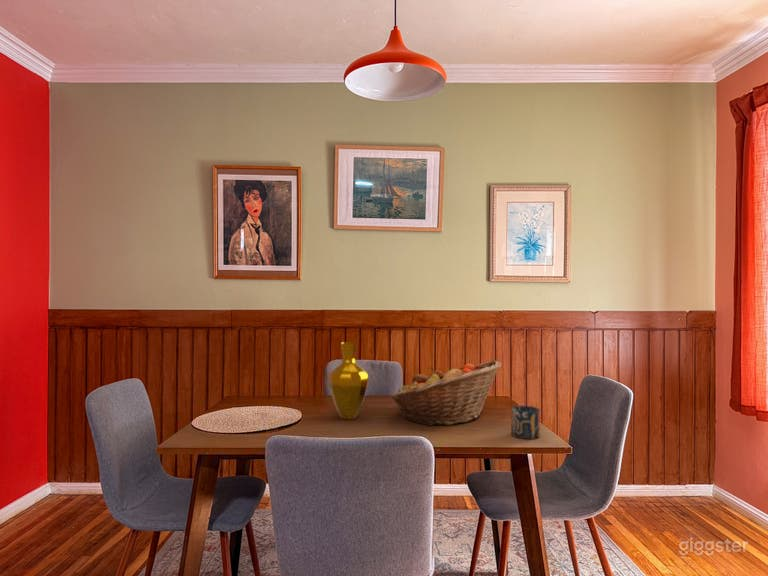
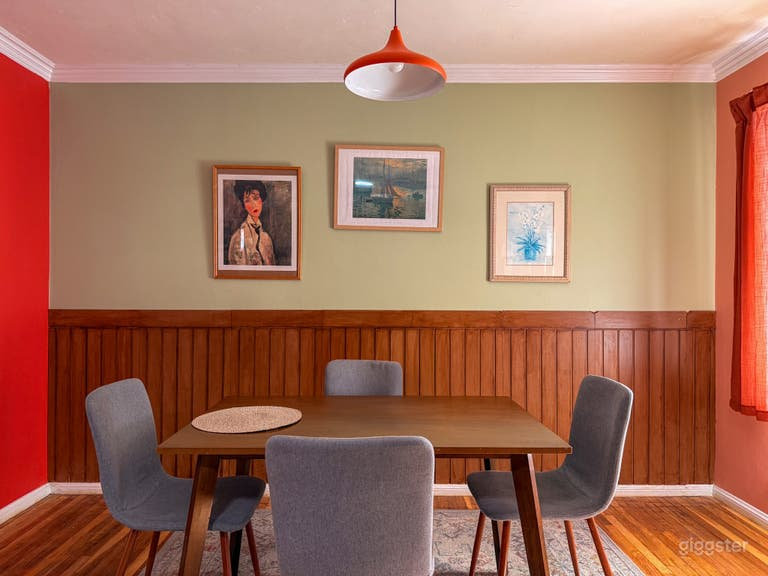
- cup (526, 420)
- fruit basket (447, 388)
- vase (348, 380)
